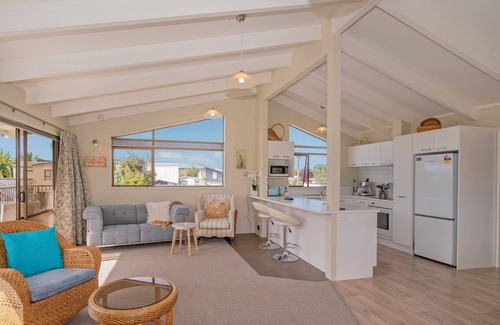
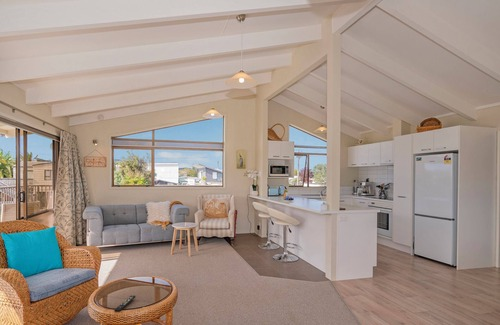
+ remote control (125, 303)
